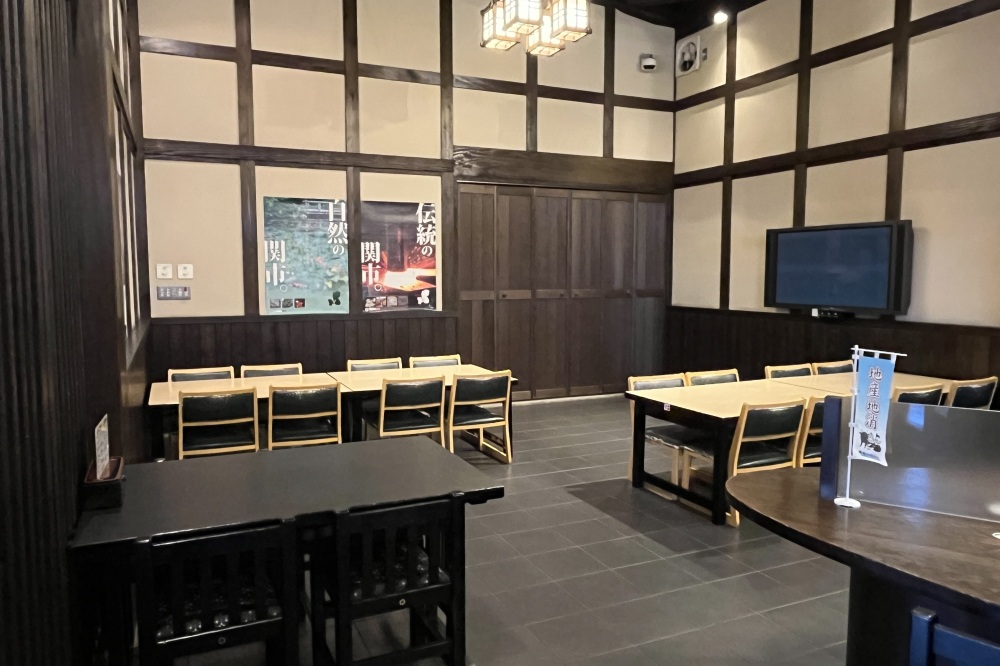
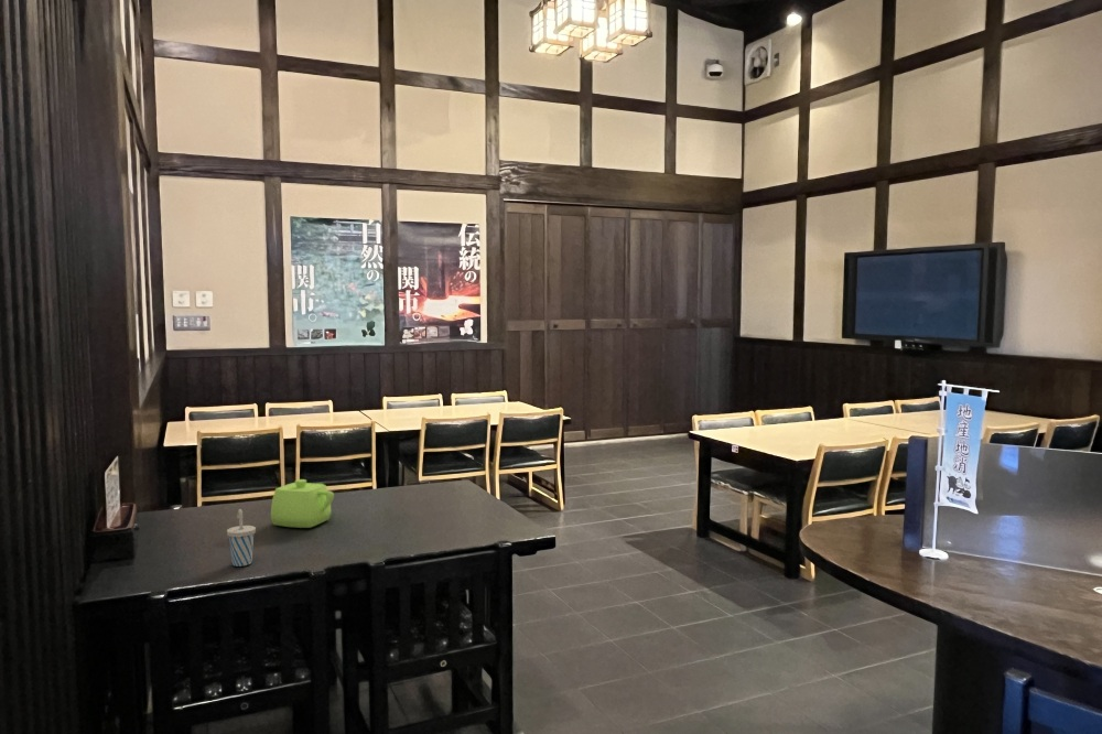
+ teapot (311, 499)
+ cup (240, 536)
